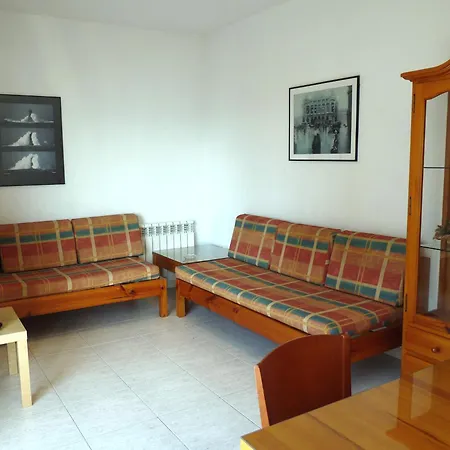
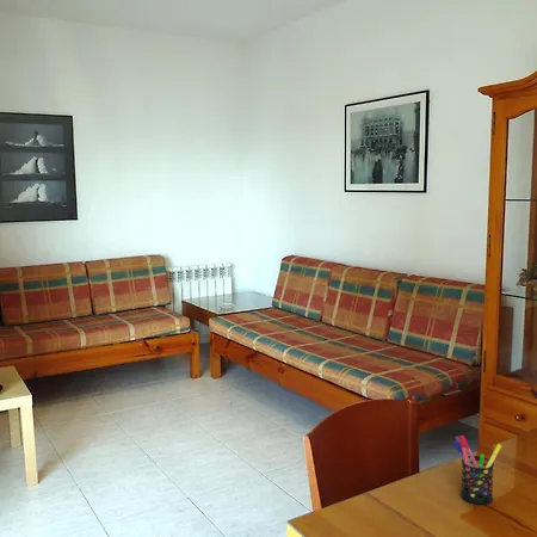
+ pen holder (476, 468)
